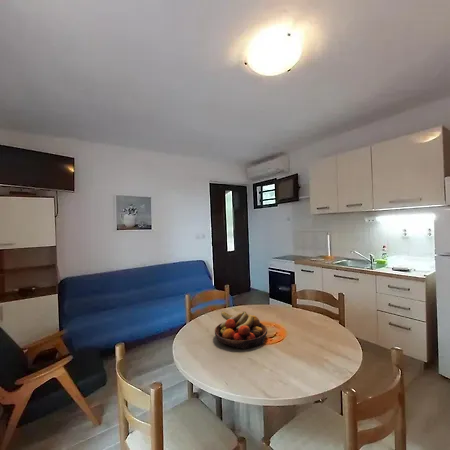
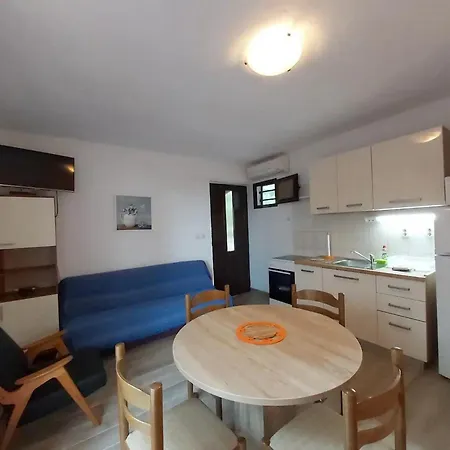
- fruit bowl (240, 326)
